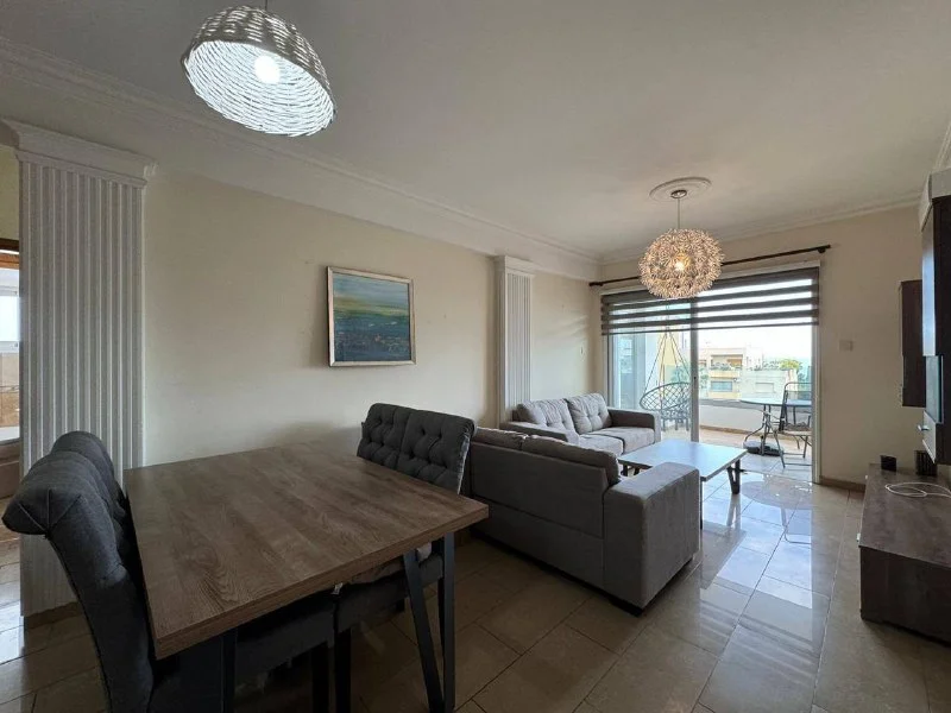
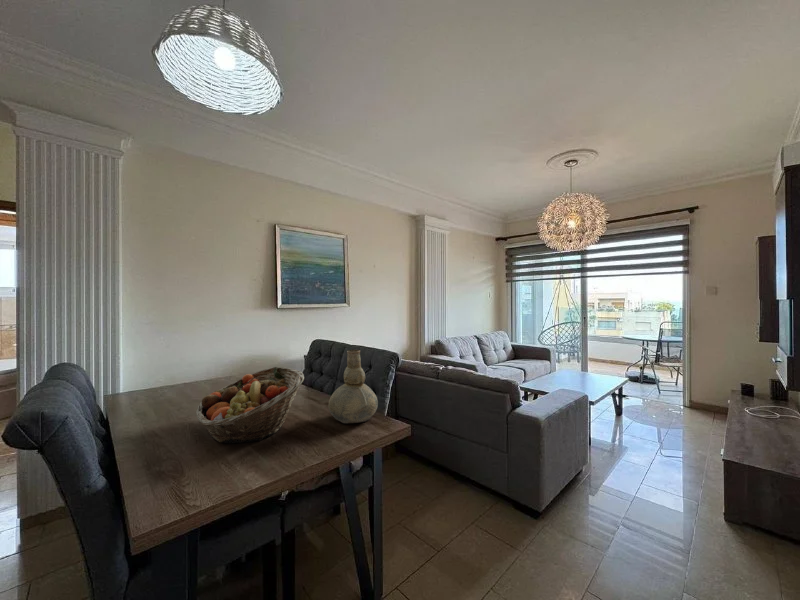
+ fruit basket (252, 400)
+ vase (353, 383)
